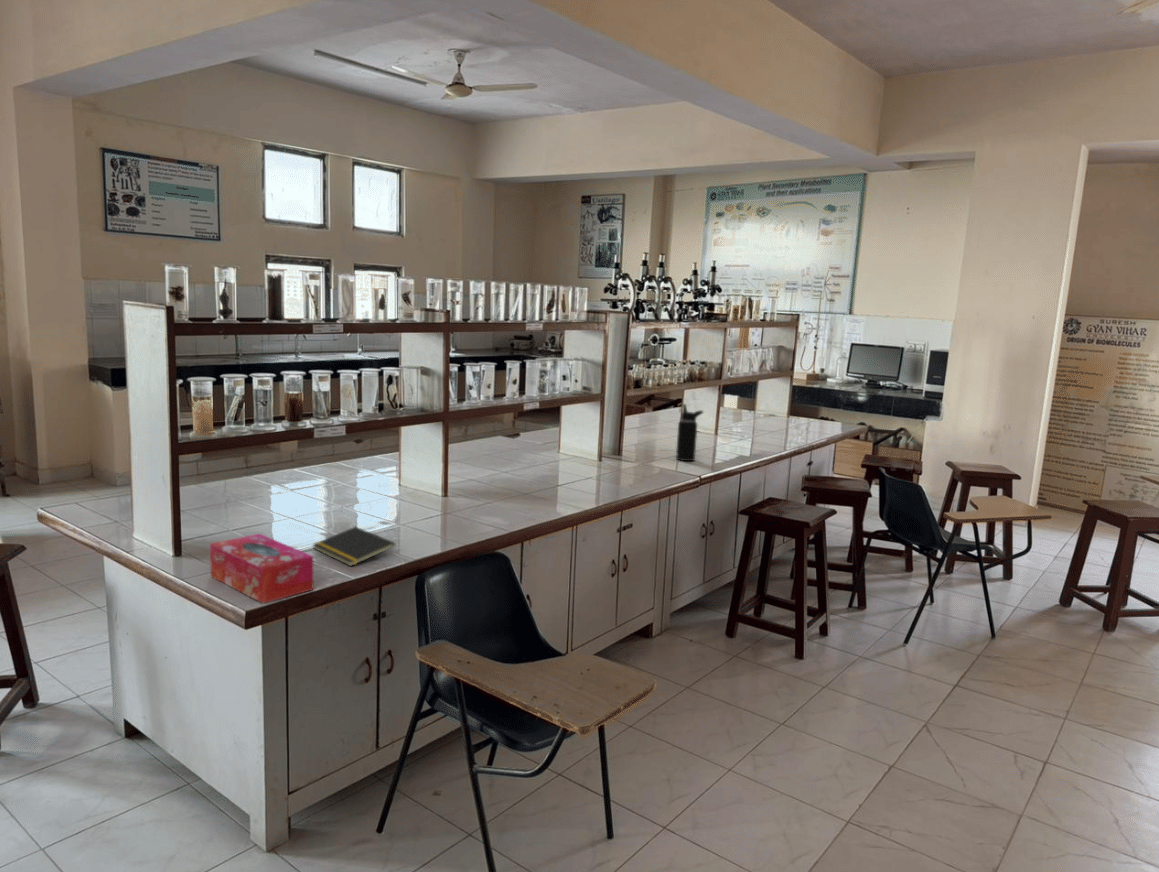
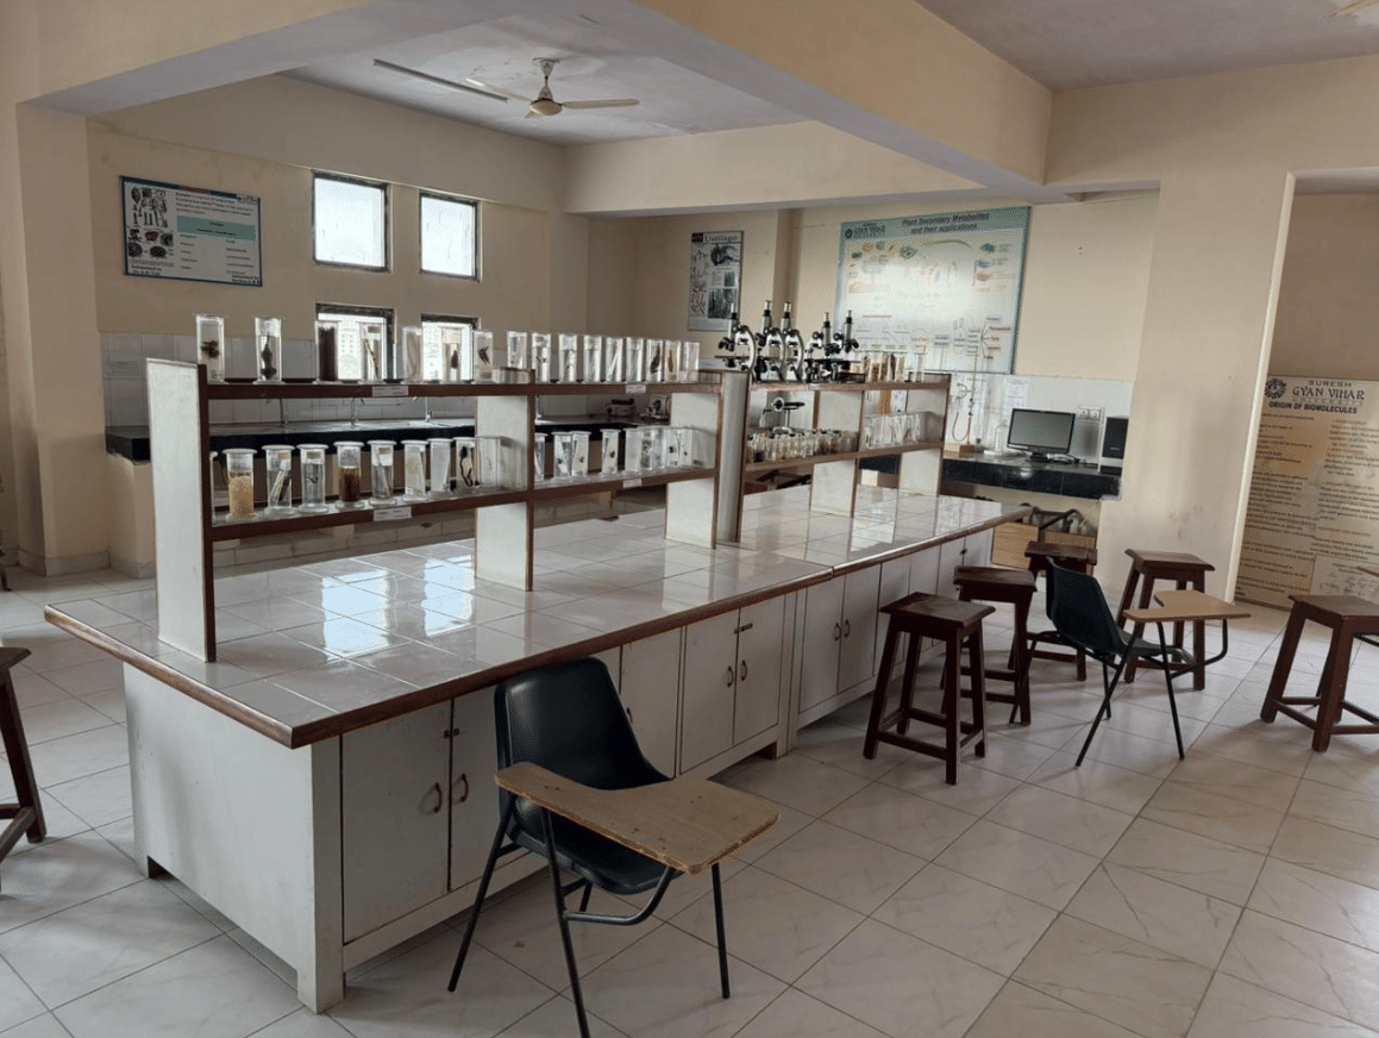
- water bottle (689, 432)
- tissue box (261, 566)
- notepad (353, 545)
